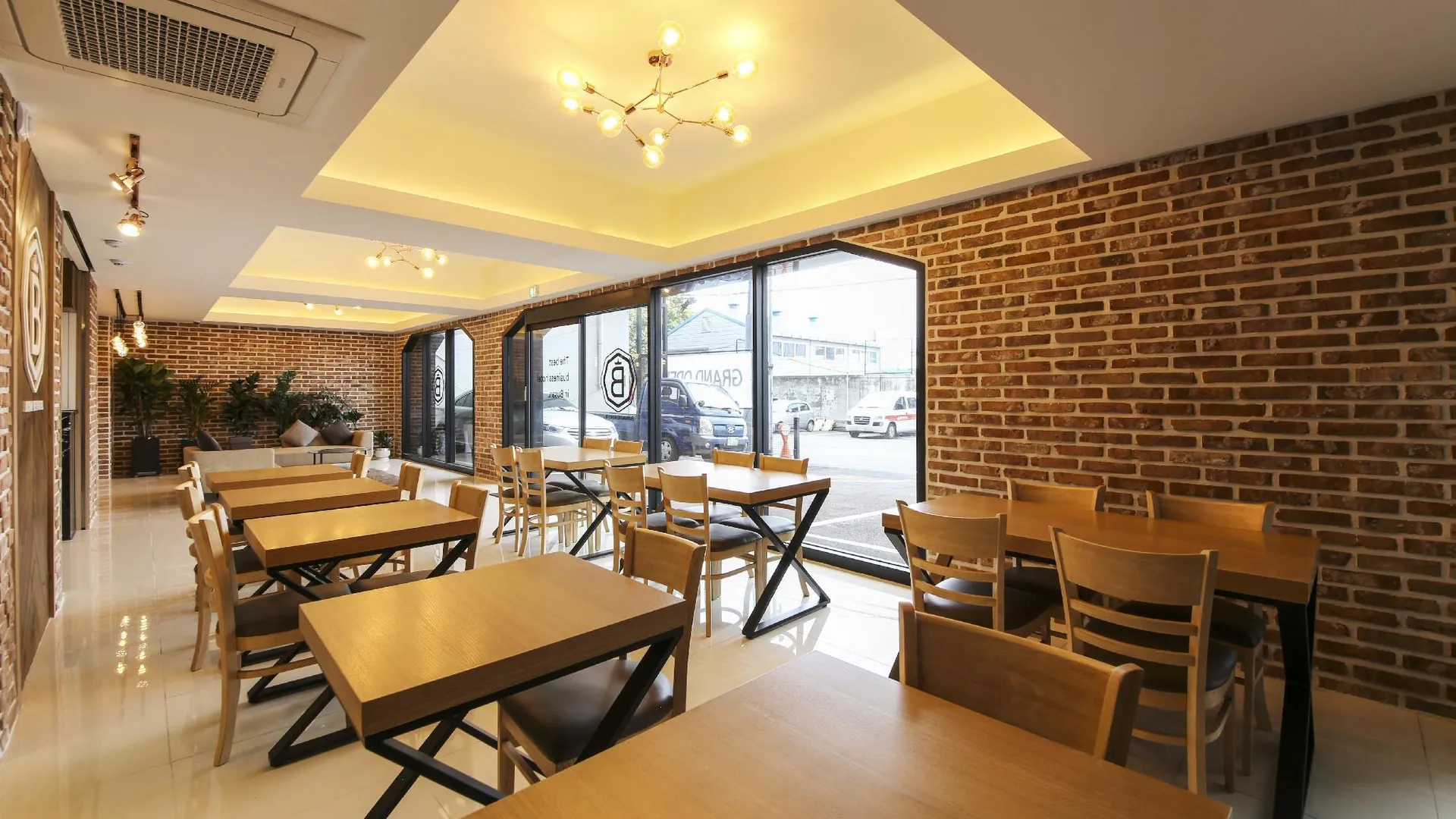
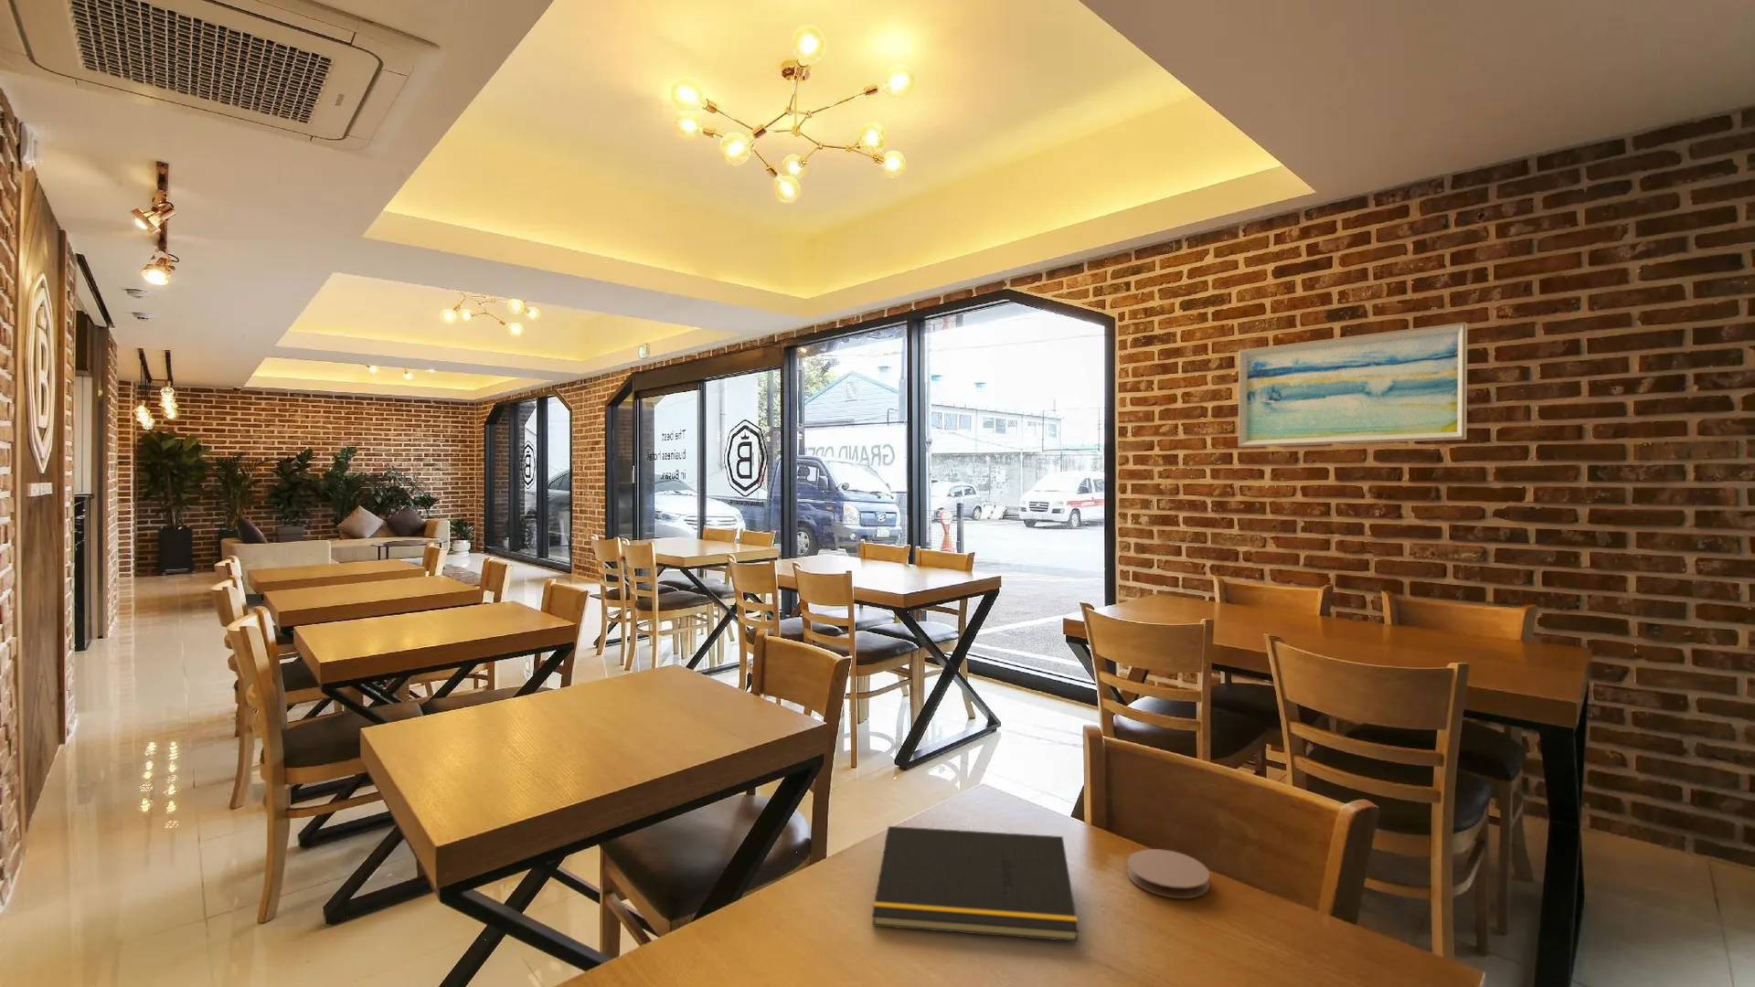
+ coaster (1167, 871)
+ wall art (1342, 390)
+ notepad (974, 877)
